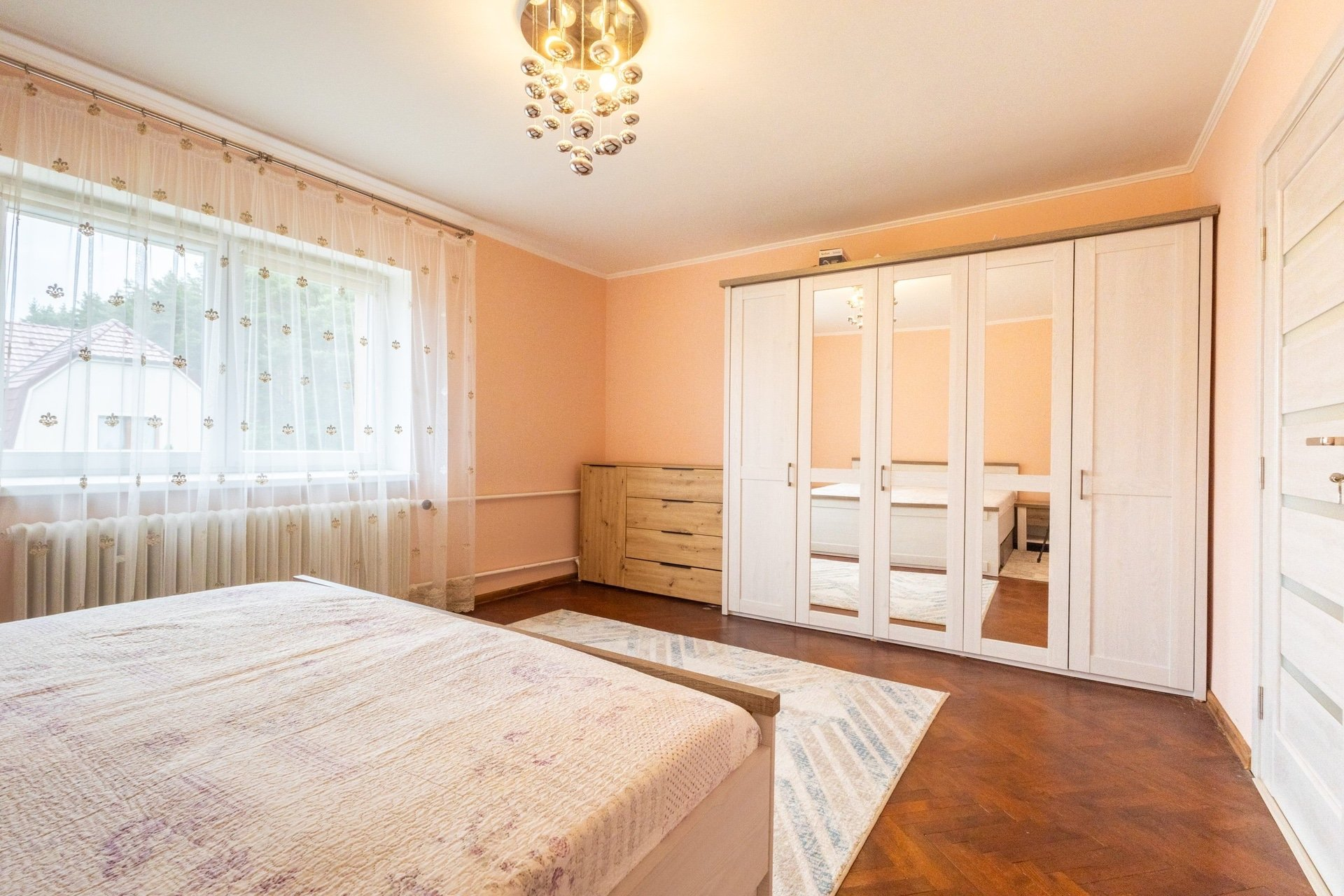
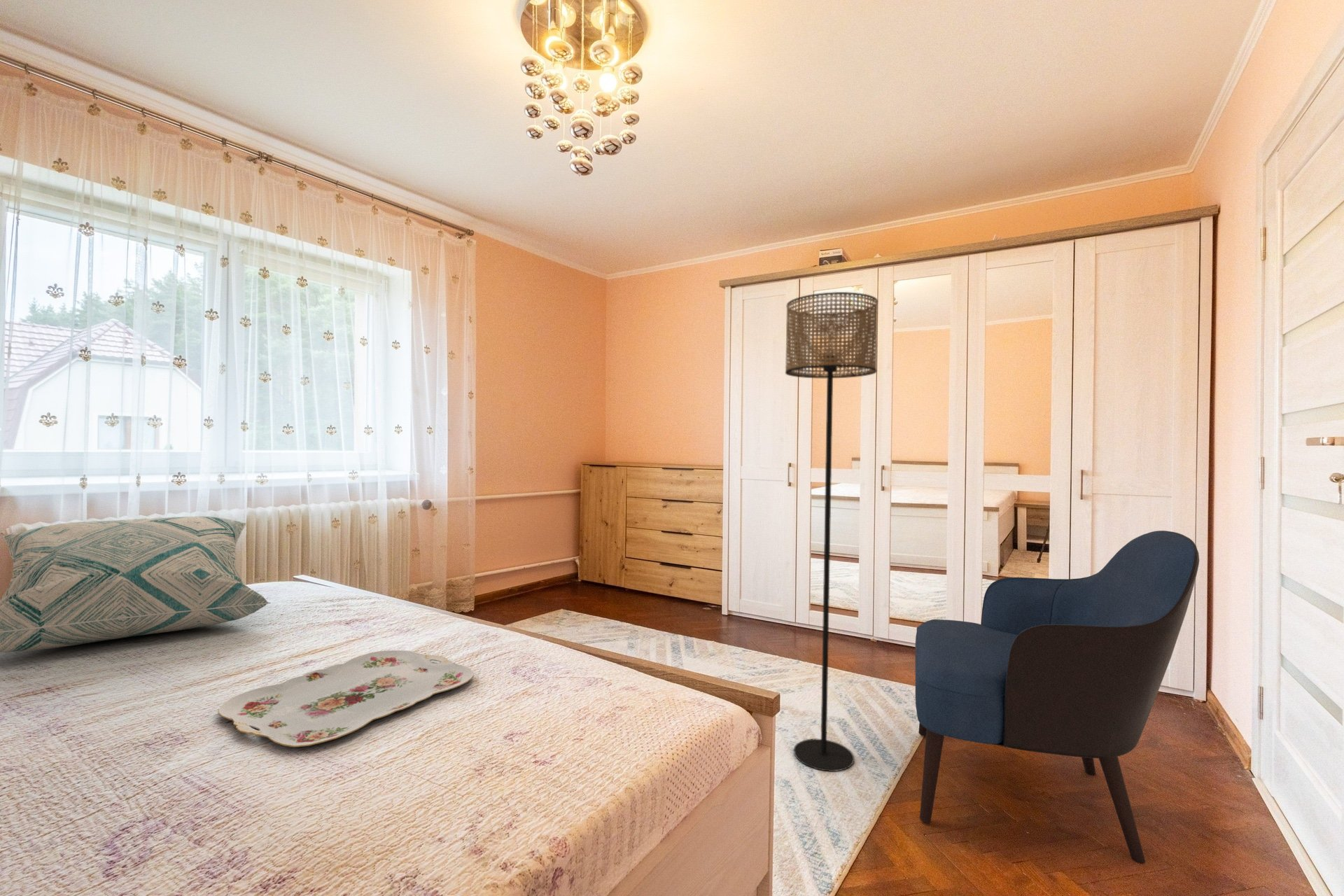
+ serving tray (356, 692)
+ floor lamp (827, 529)
+ decorative pillow (133, 574)
+ armchair (1037, 660)
